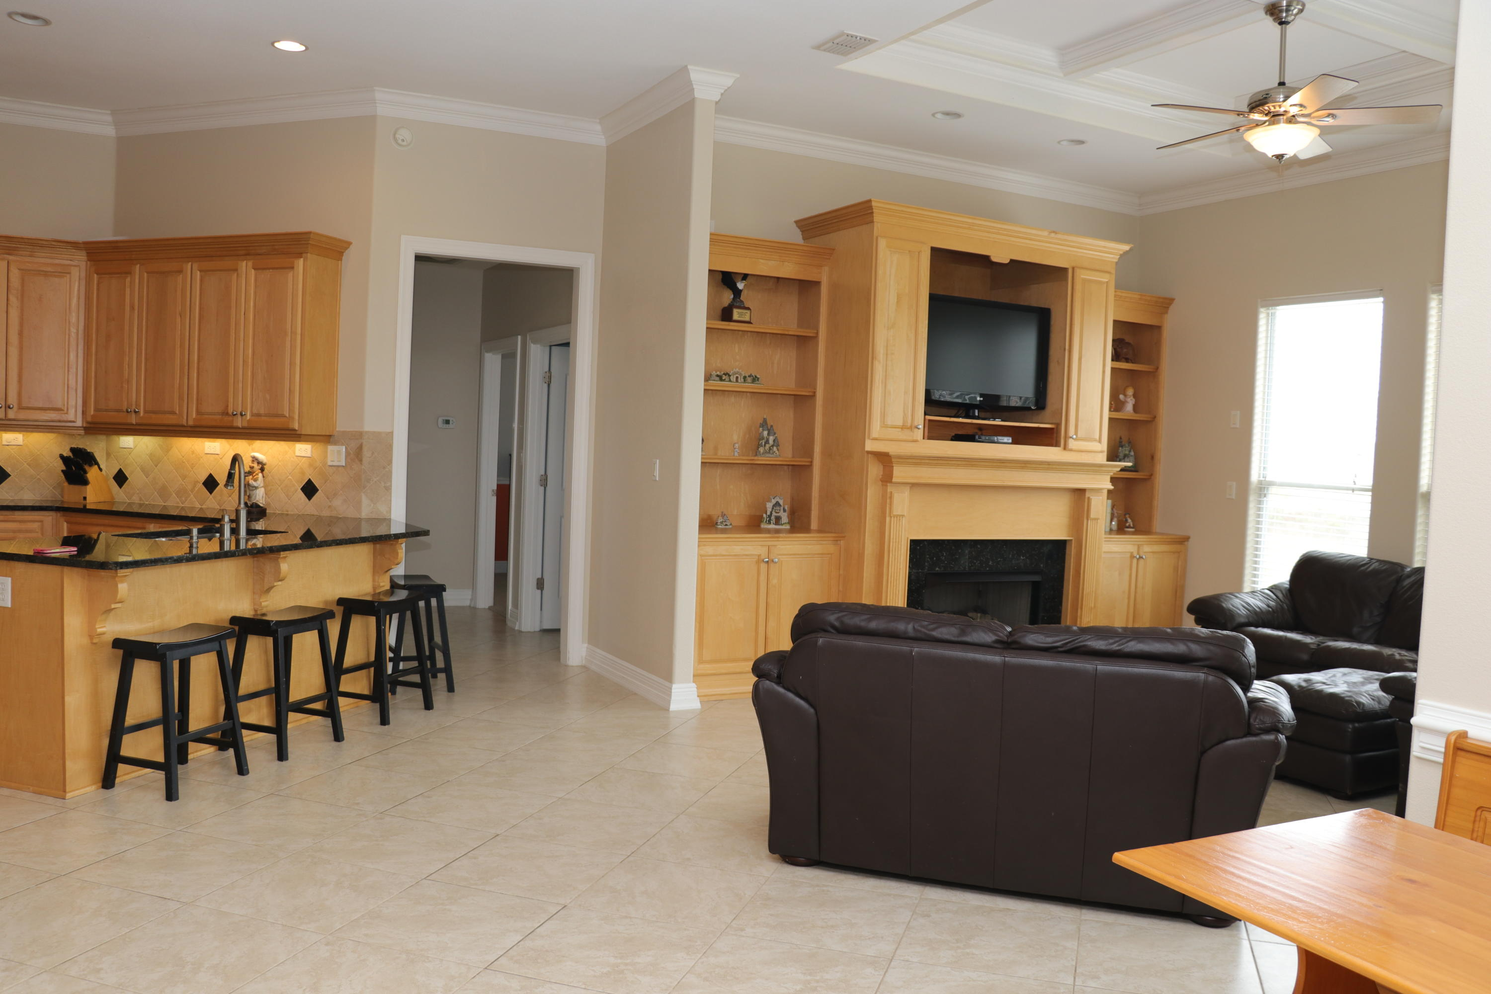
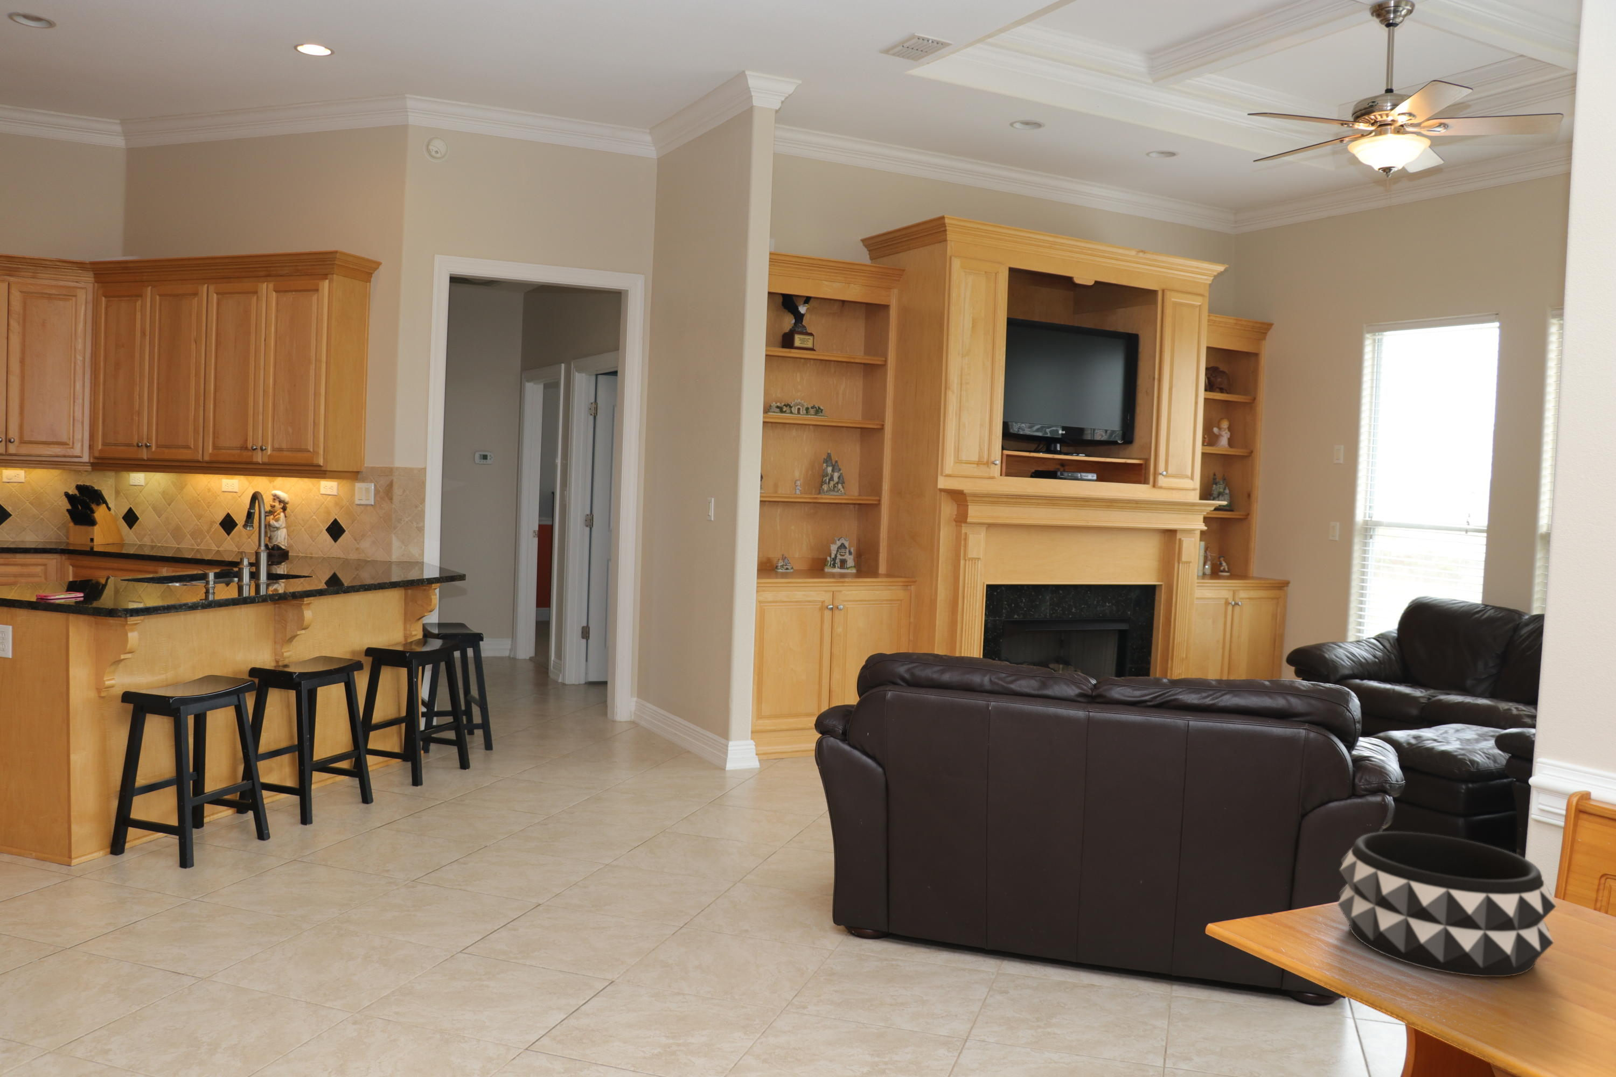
+ decorative bowl (1442, 899)
